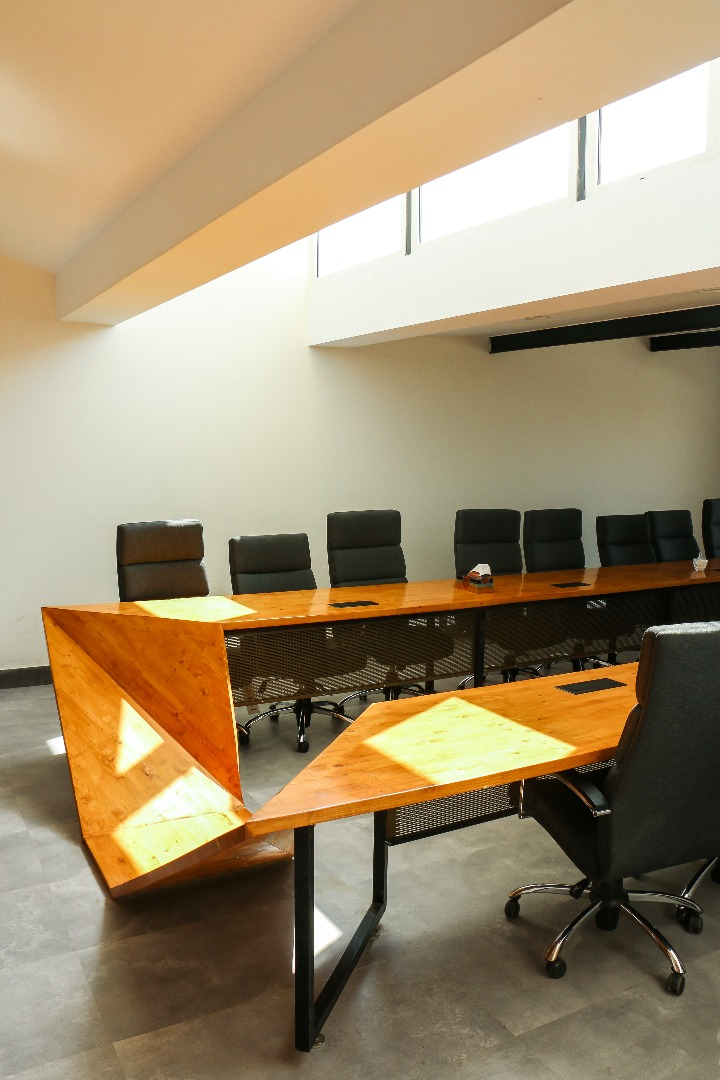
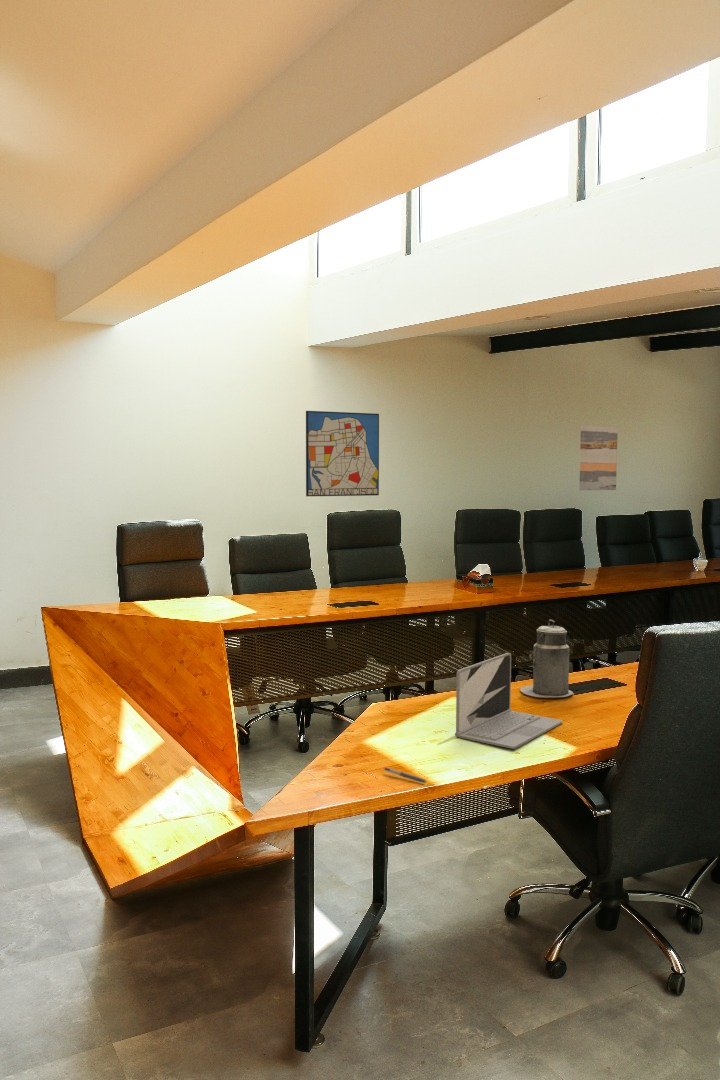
+ canister (547, 656)
+ pen (404, 775)
+ wall art (343, 454)
+ wall art (598, 458)
+ laptop (510, 697)
